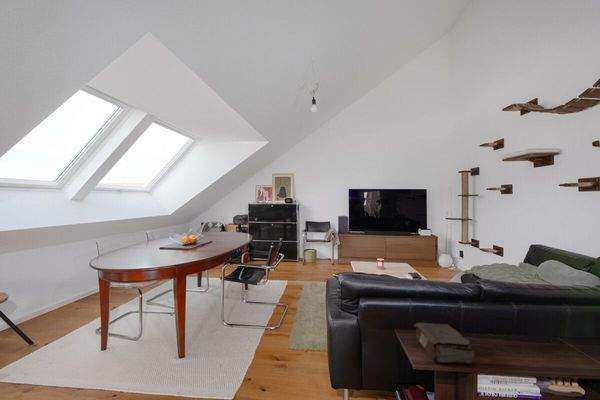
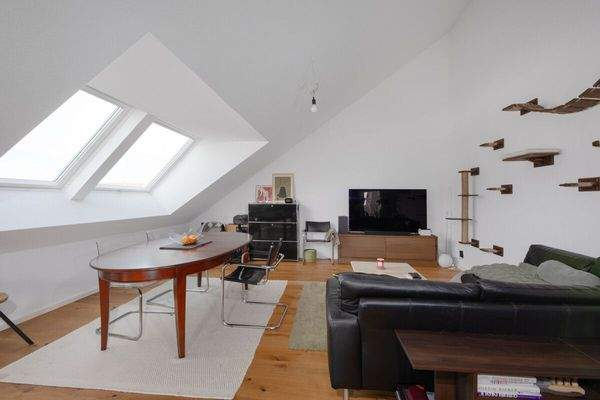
- book (442, 341)
